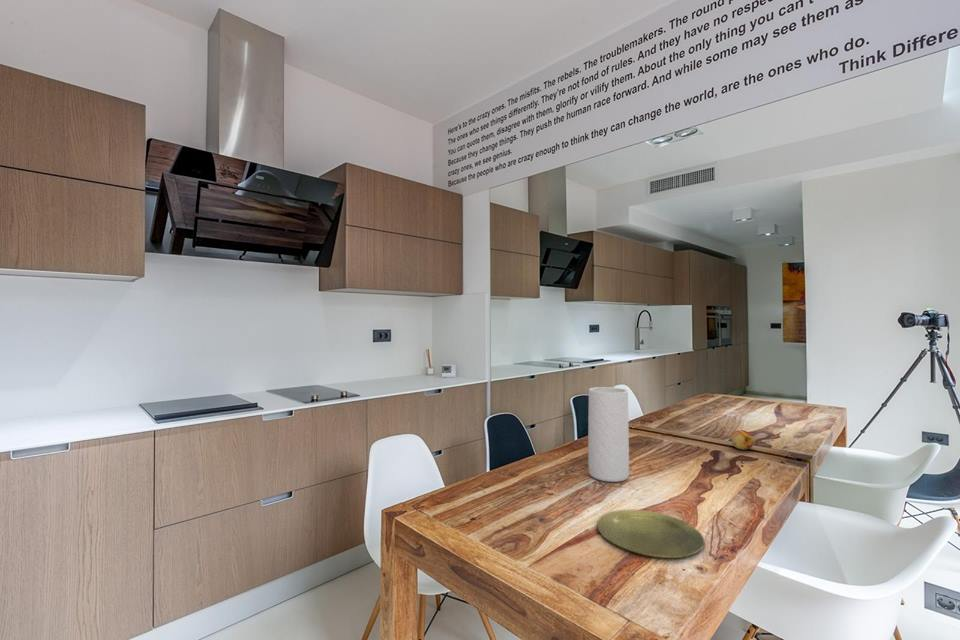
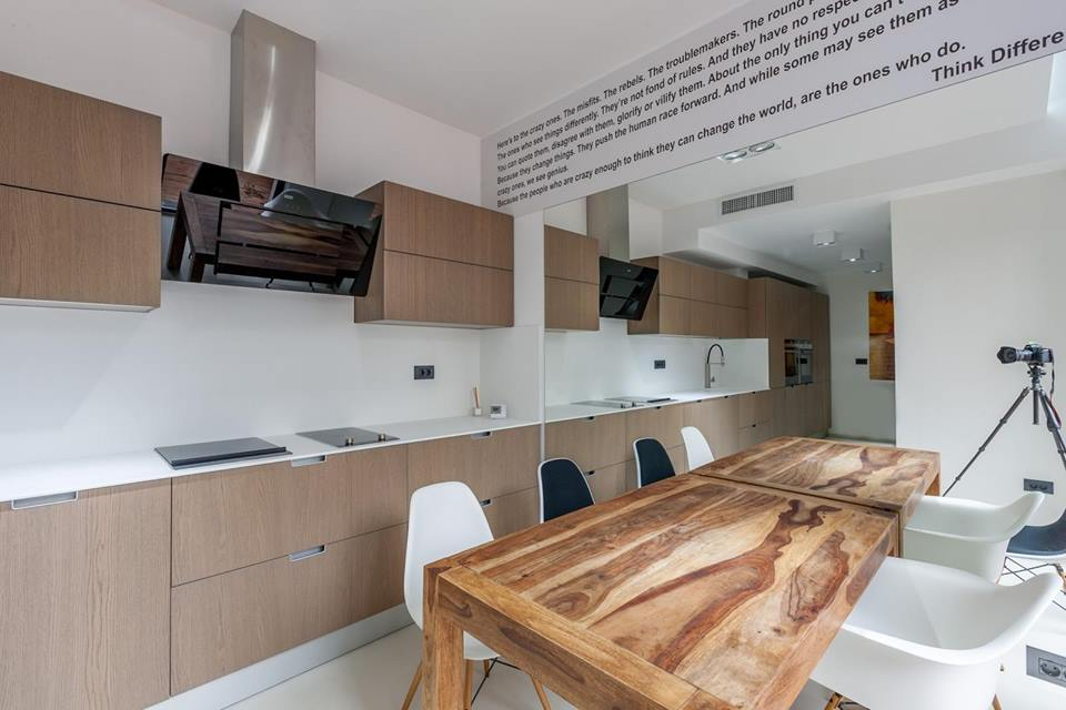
- fruit (742, 439)
- vase (608, 432)
- plate (648, 531)
